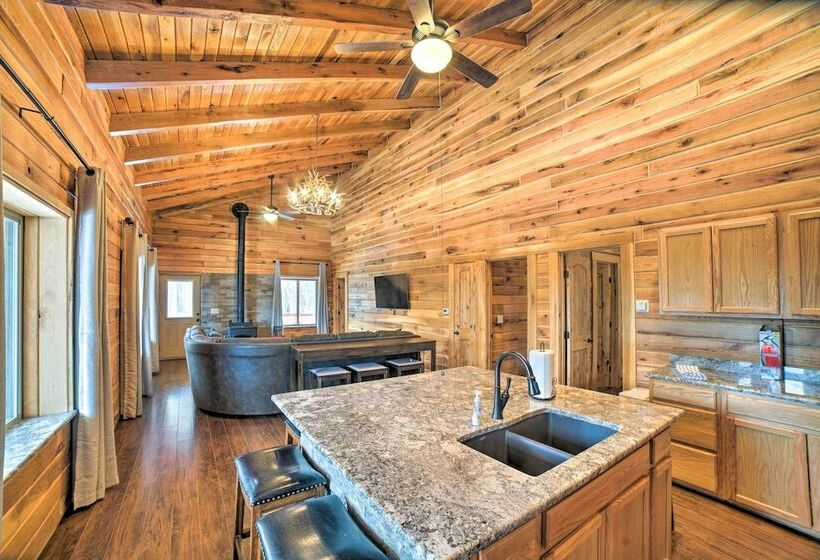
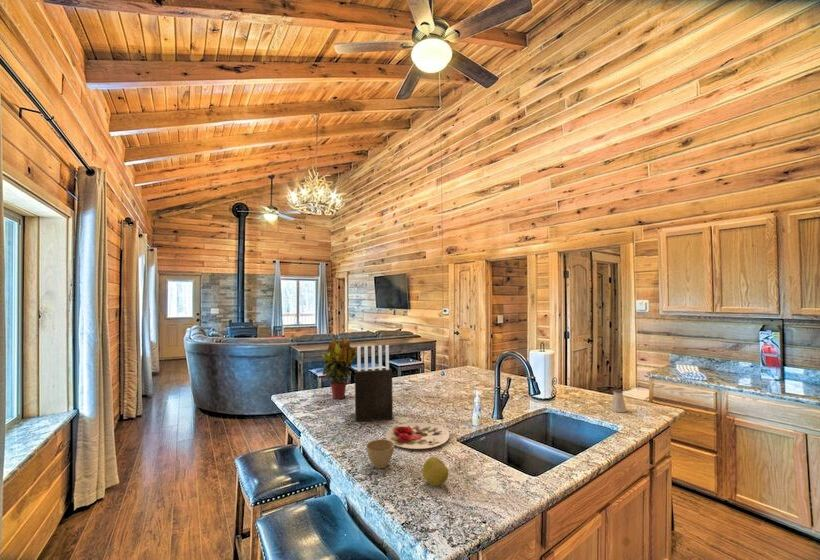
+ saltshaker (618, 400)
+ flower pot (380, 455)
+ plate (417, 434)
+ apple (435, 471)
+ knife block (373, 380)
+ potted plant (338, 367)
